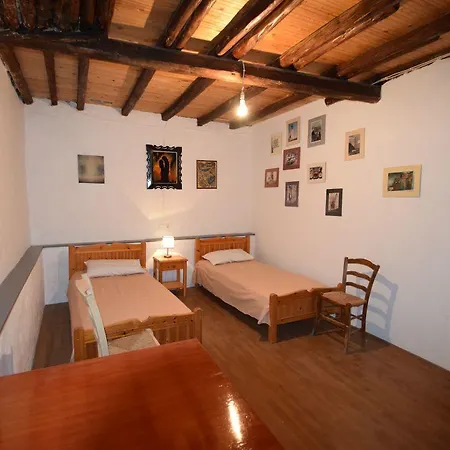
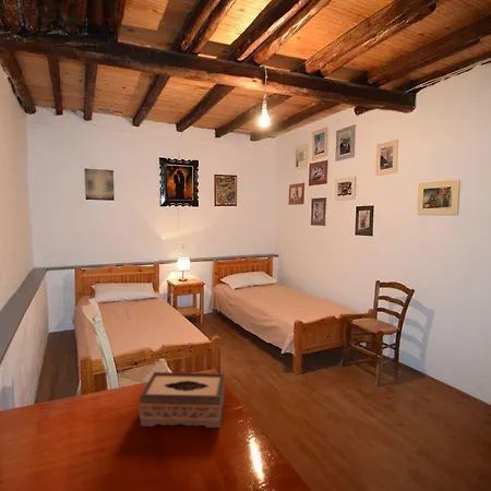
+ tissue box (184, 397)
